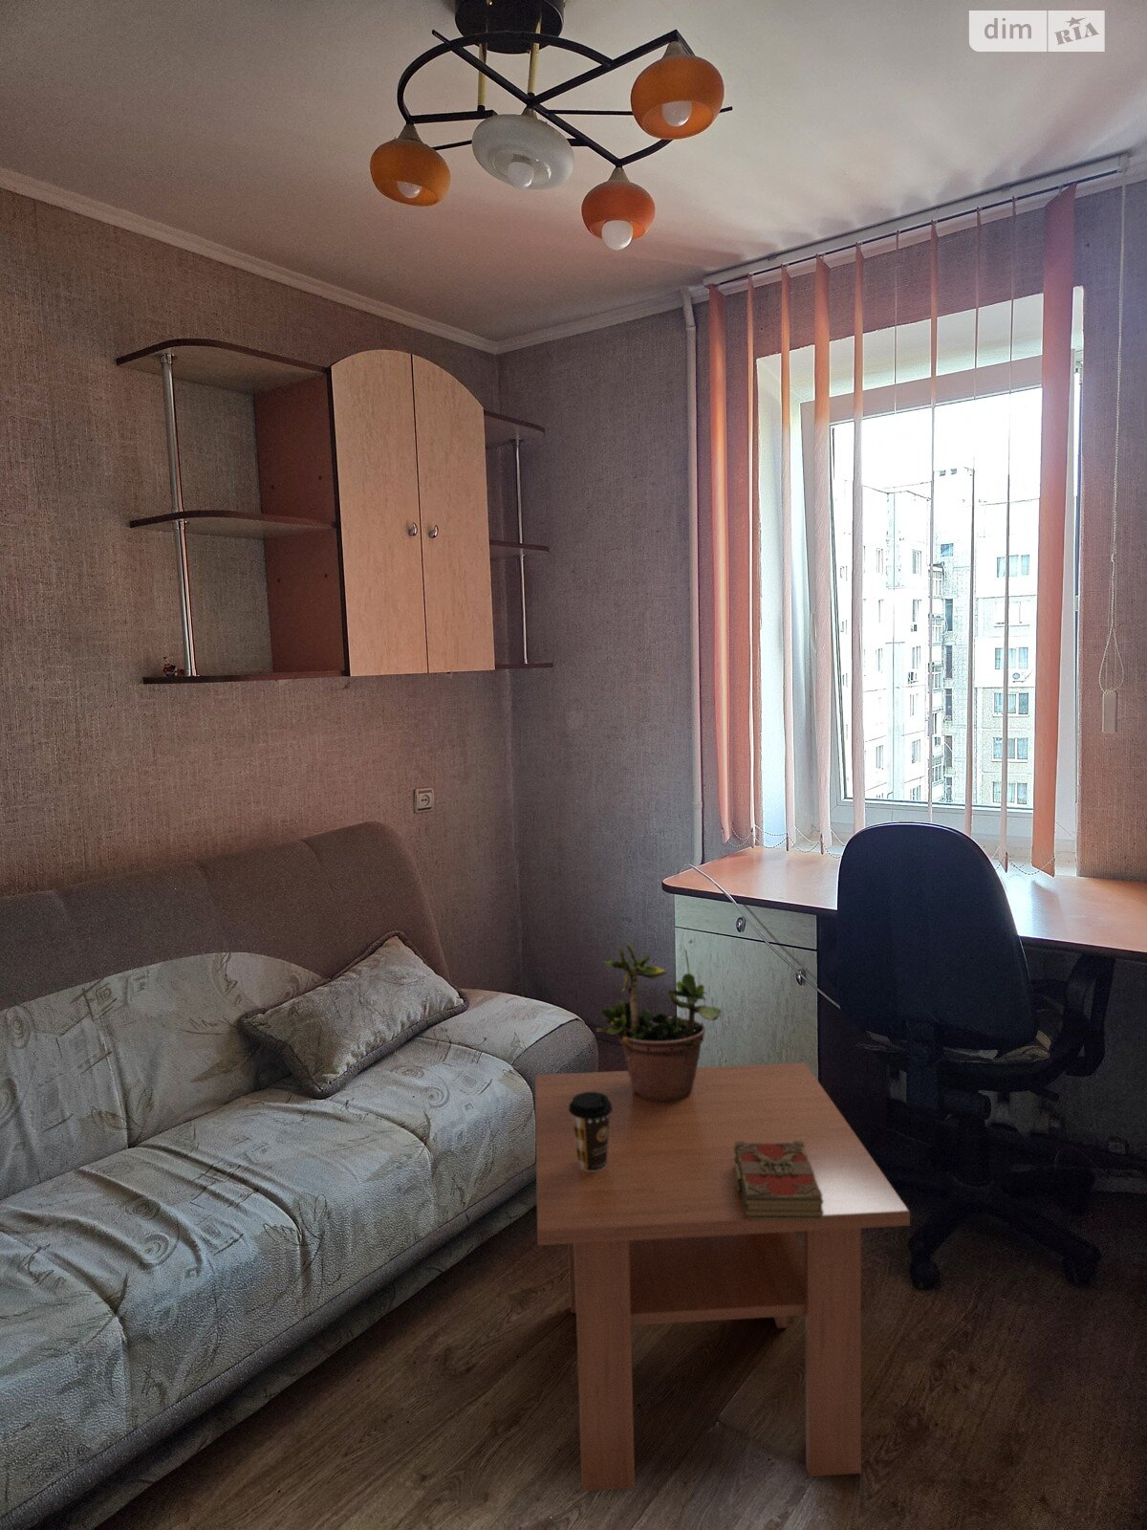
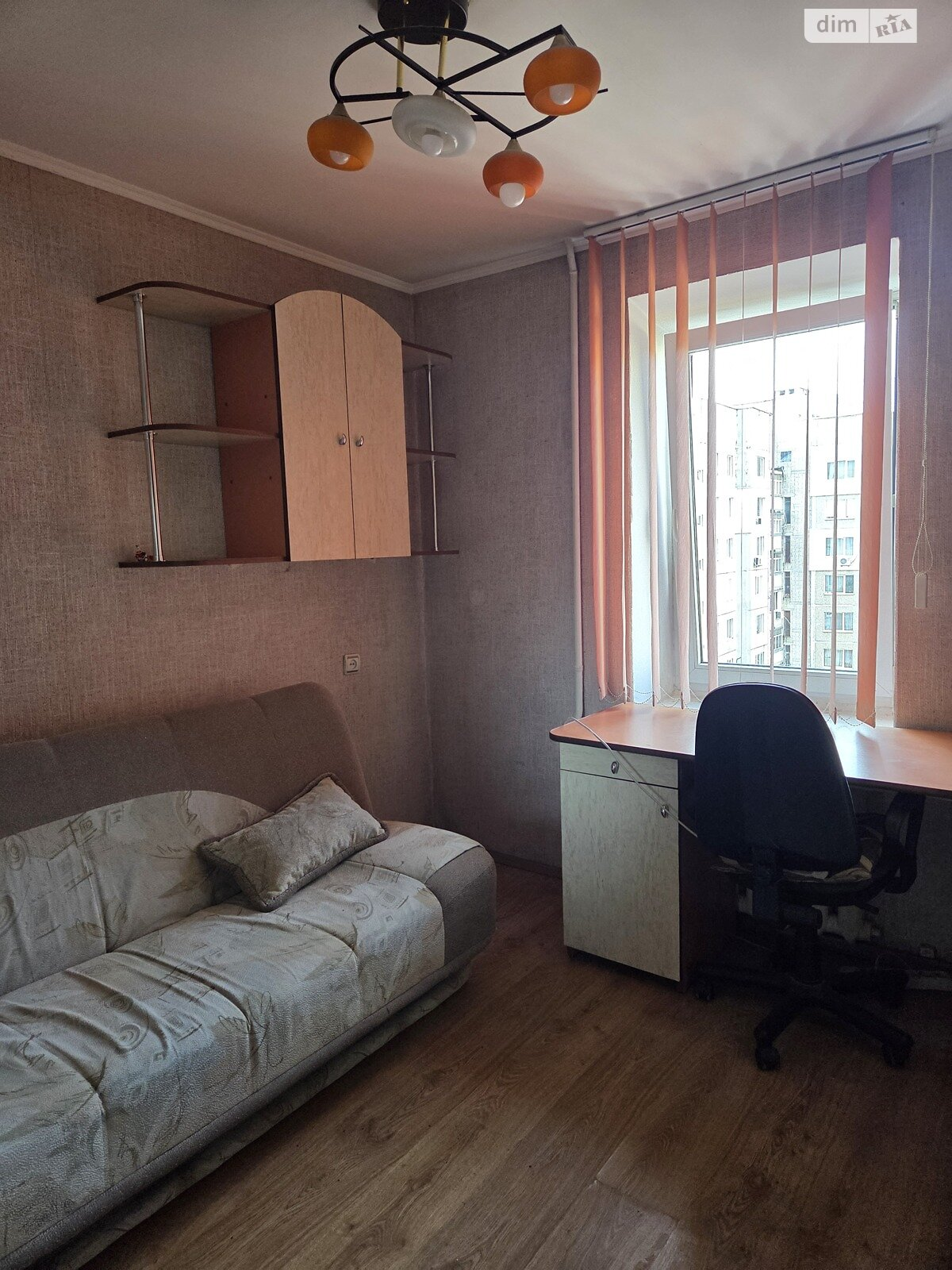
- coffee cup (590, 1130)
- coffee table (696, 1258)
- book (775, 1176)
- potted plant (659, 1013)
